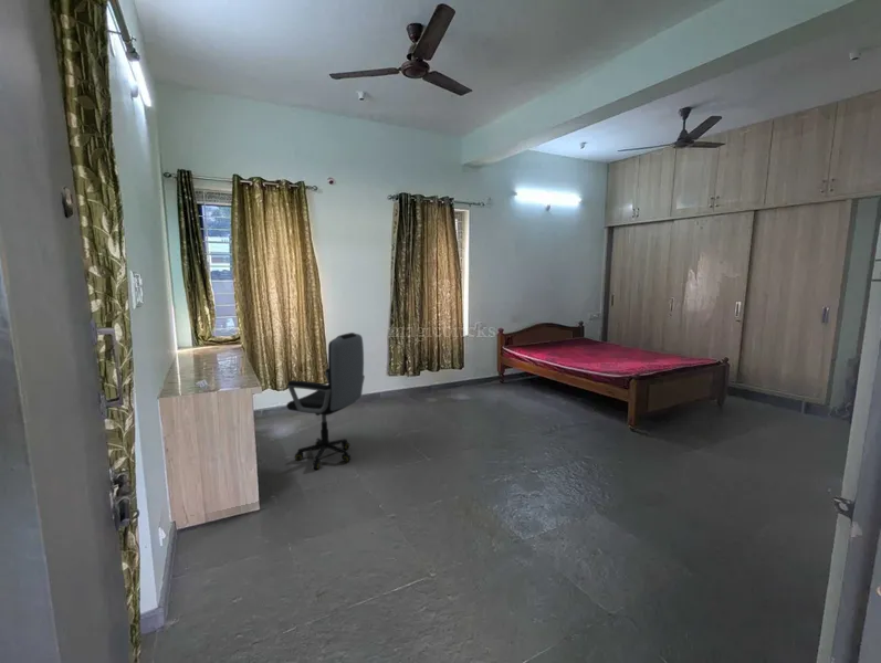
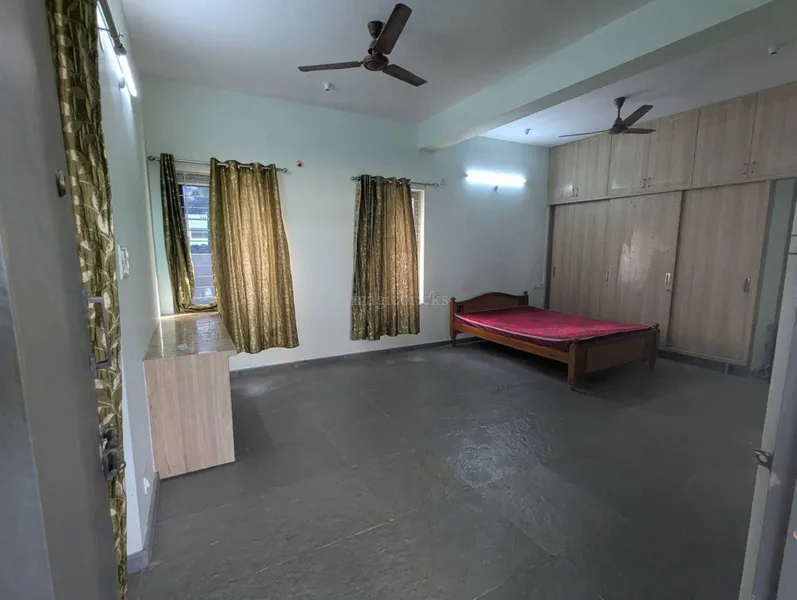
- office chair (327, 396)
